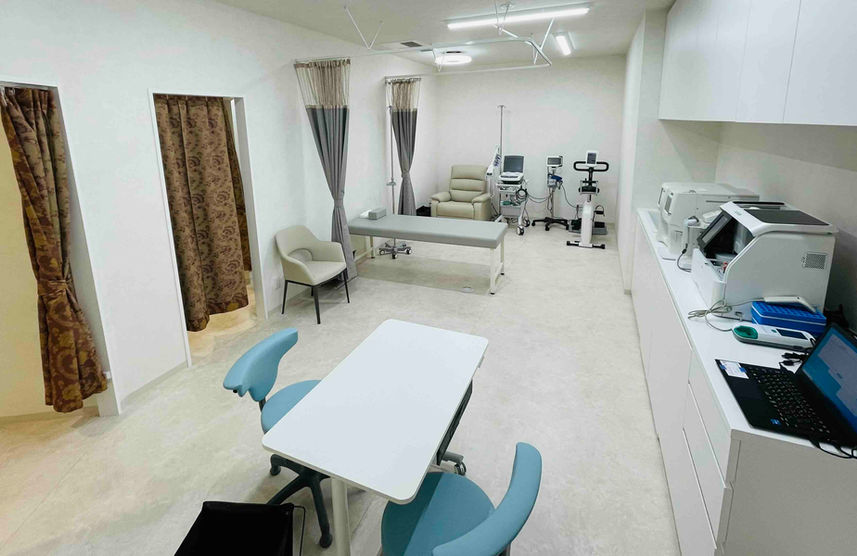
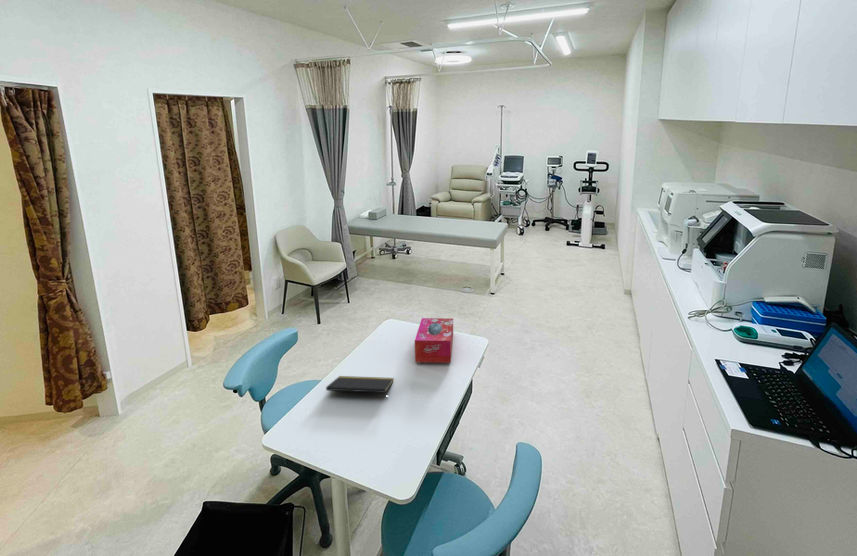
+ tissue box (435, 339)
+ notepad (361, 384)
